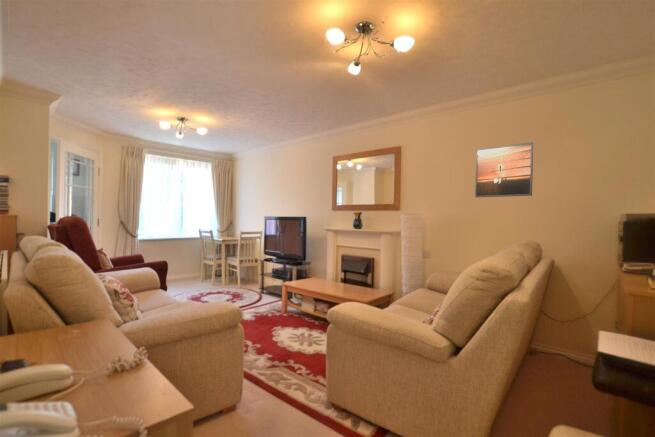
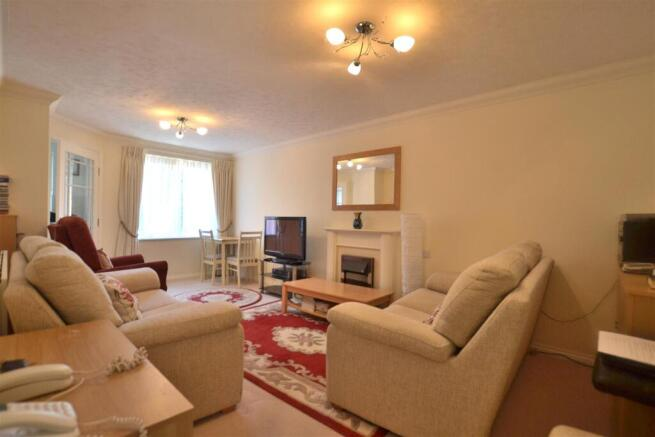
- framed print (502, 171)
